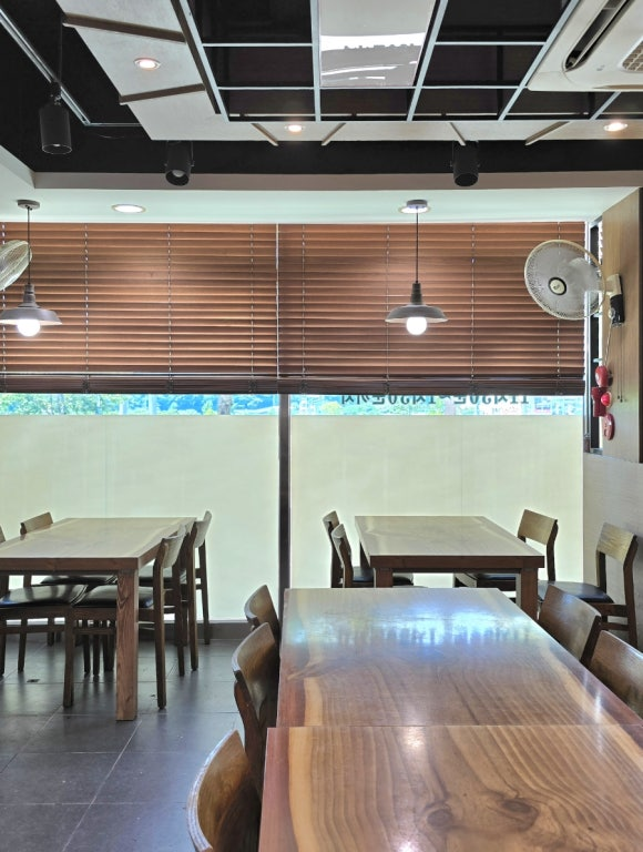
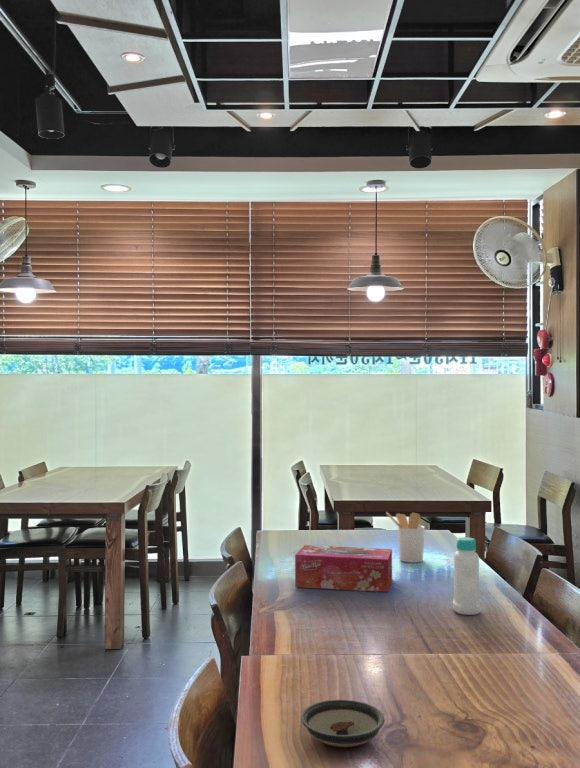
+ tissue box (344, 567)
+ saucer (342, 726)
+ utensil holder (404, 535)
+ bottle (466, 574)
